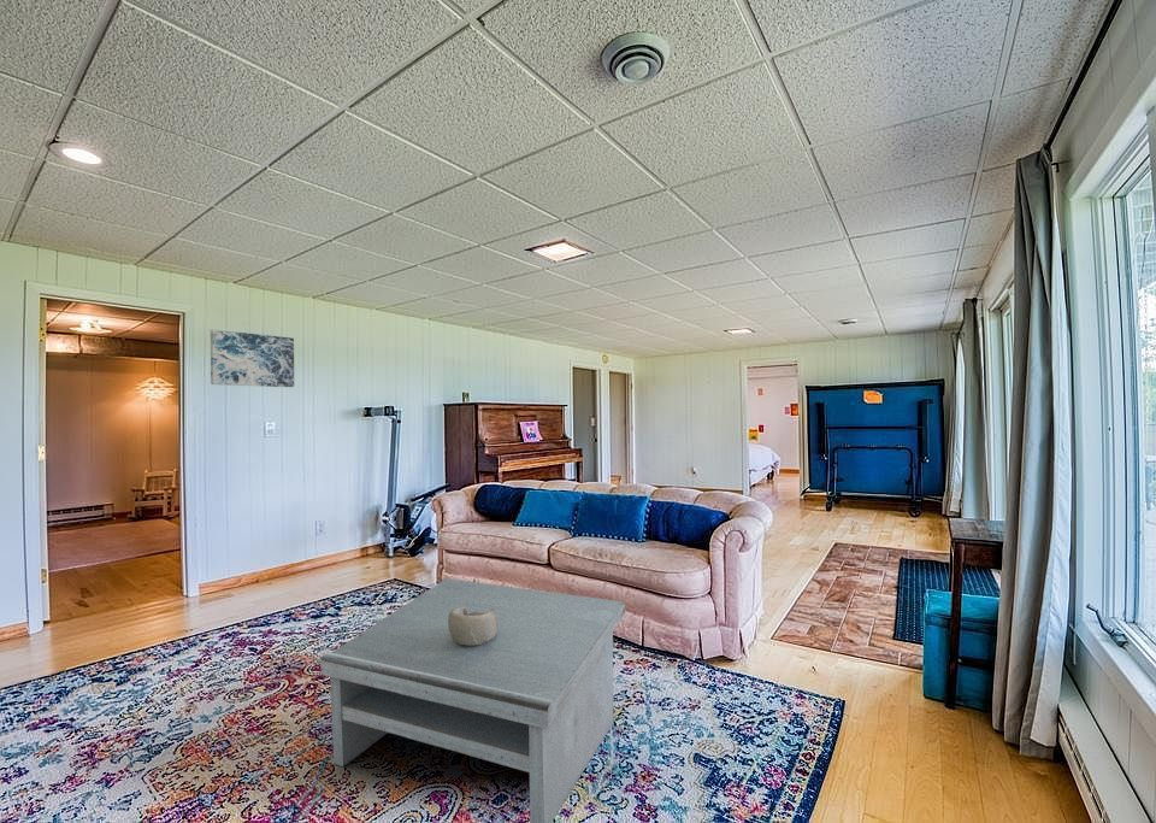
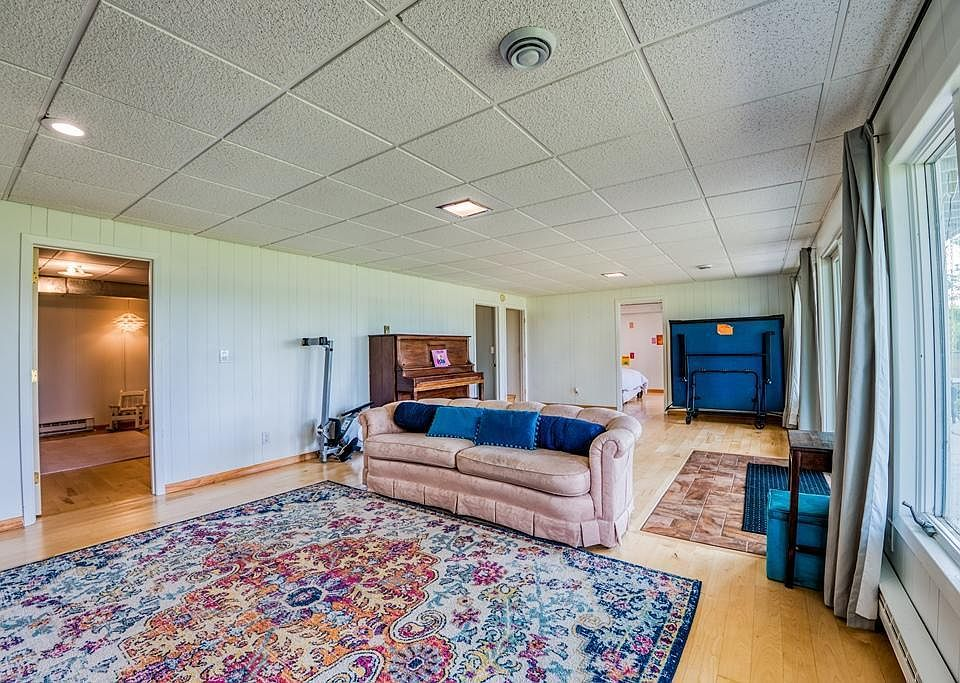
- decorative bowl (472, 617)
- wall art (254, 359)
- coffee table (484, 677)
